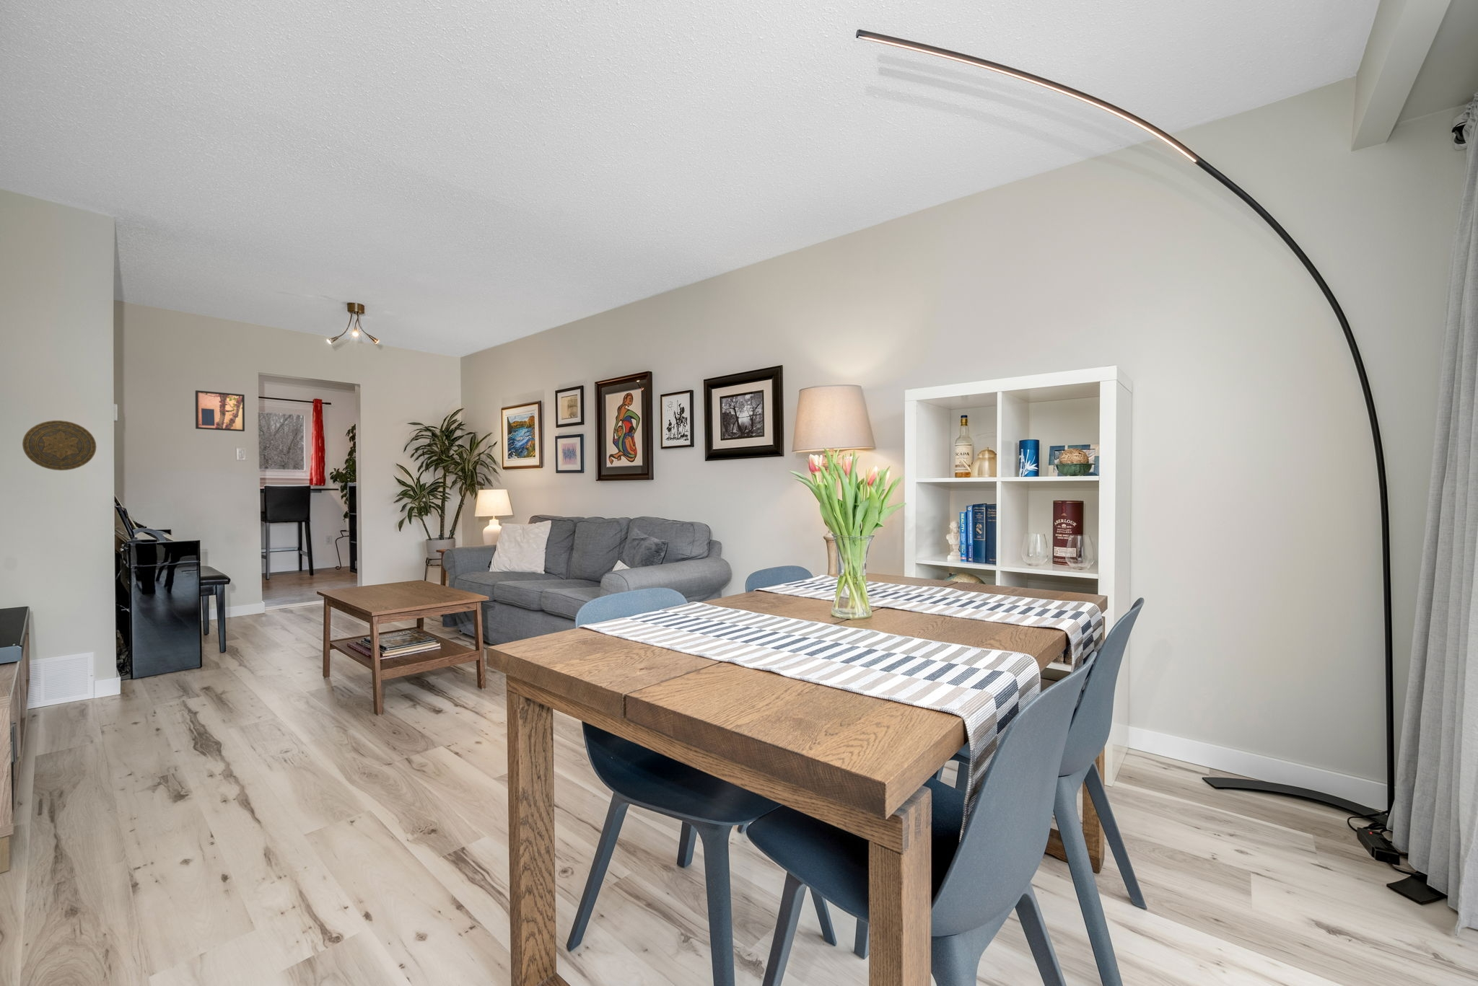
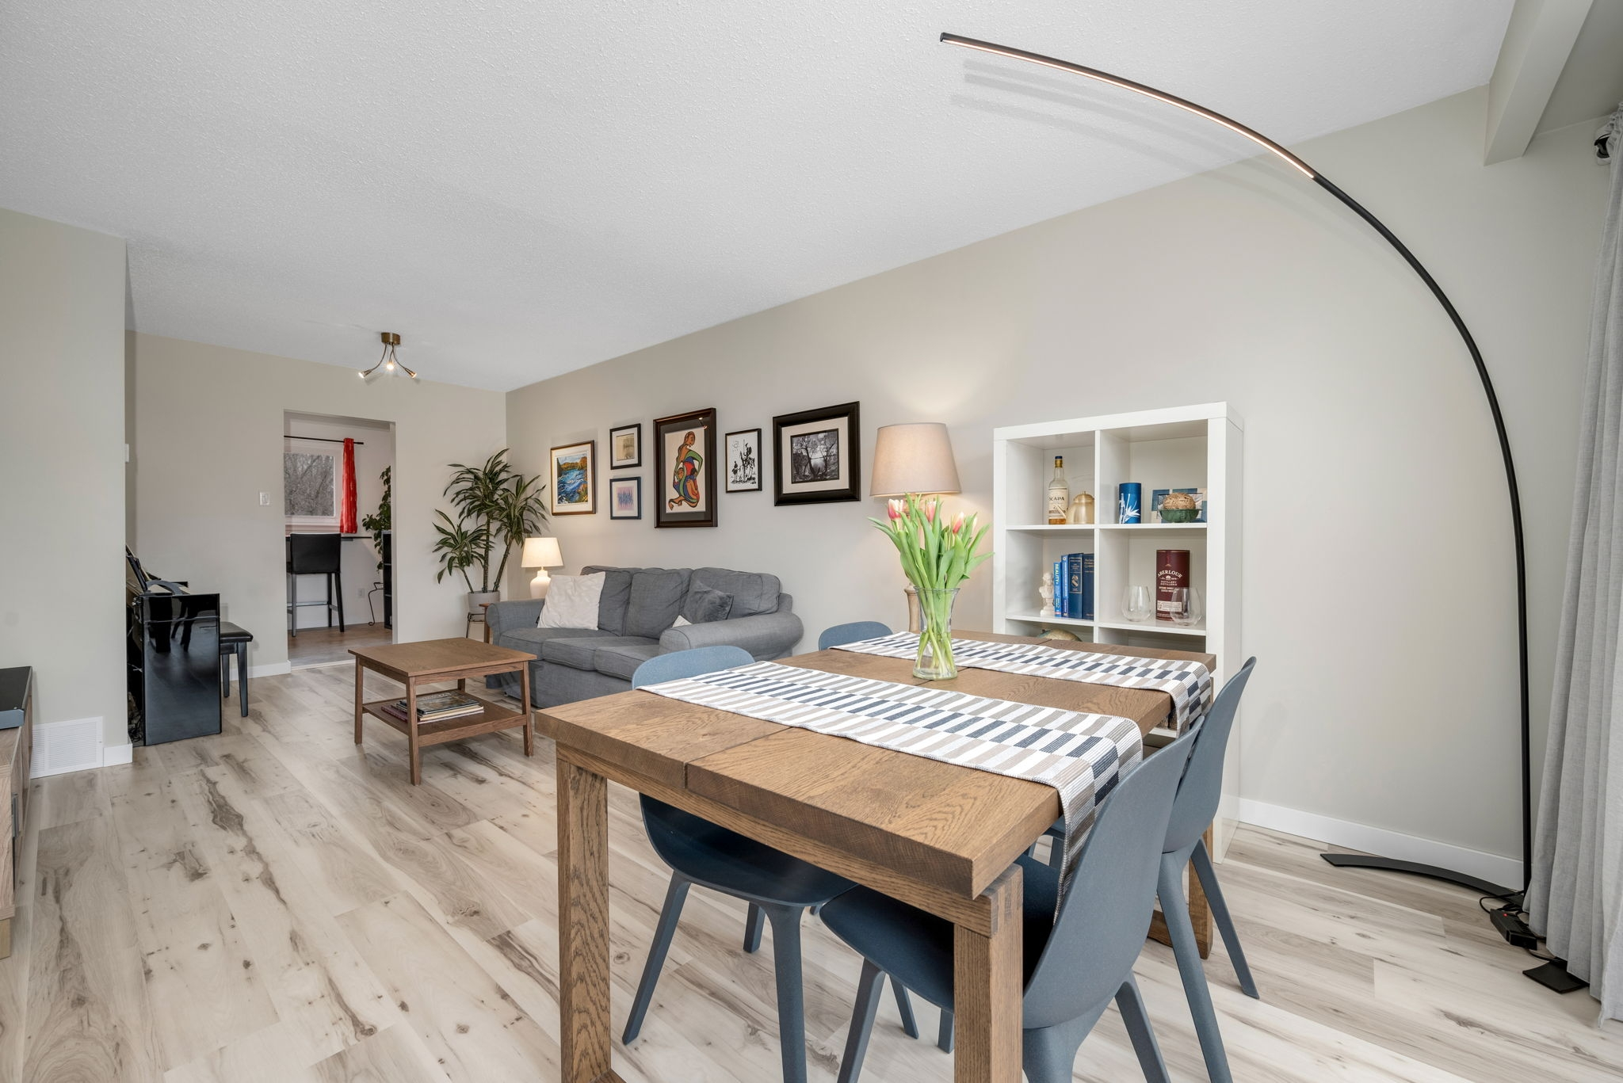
- decorative plate (59, 445)
- wall art (220, 412)
